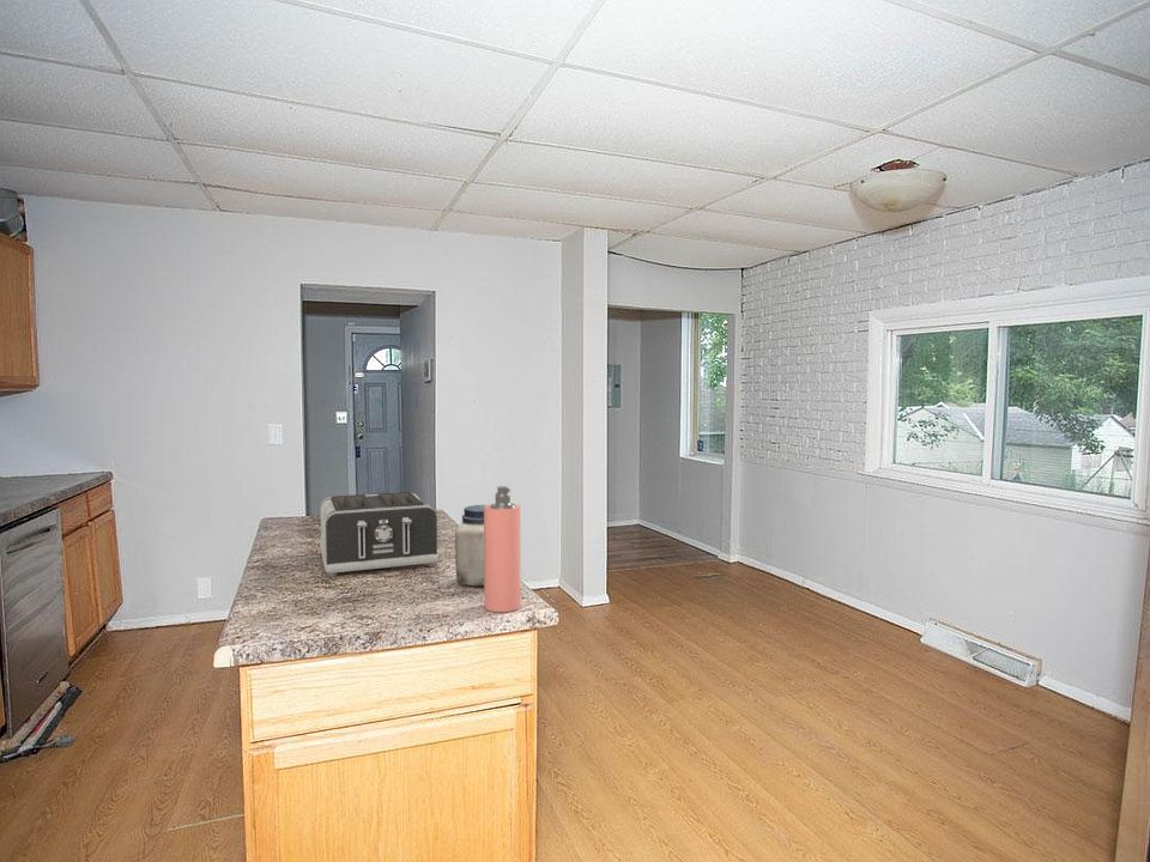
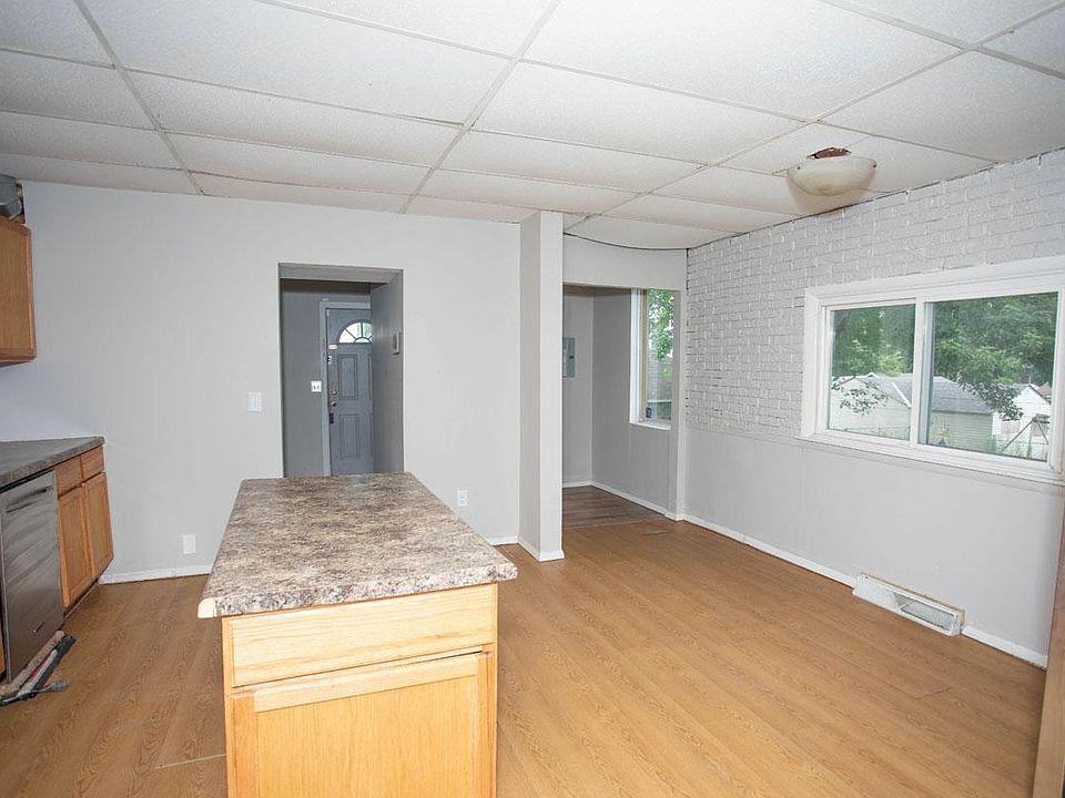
- toaster (377, 529)
- spray bottle (502, 546)
- jar (482, 544)
